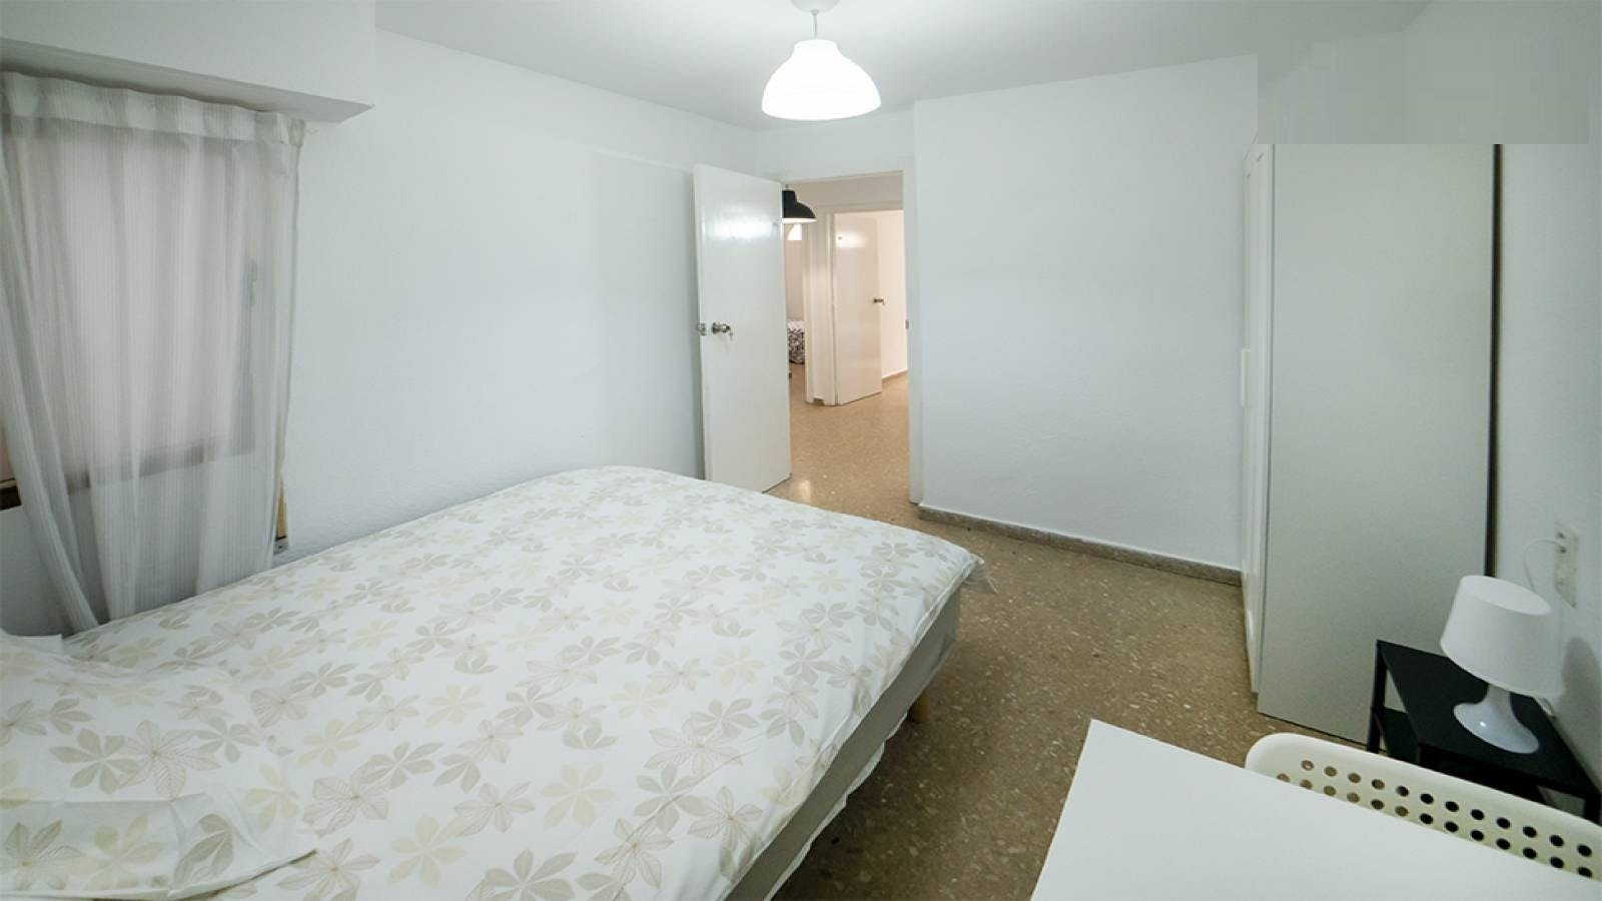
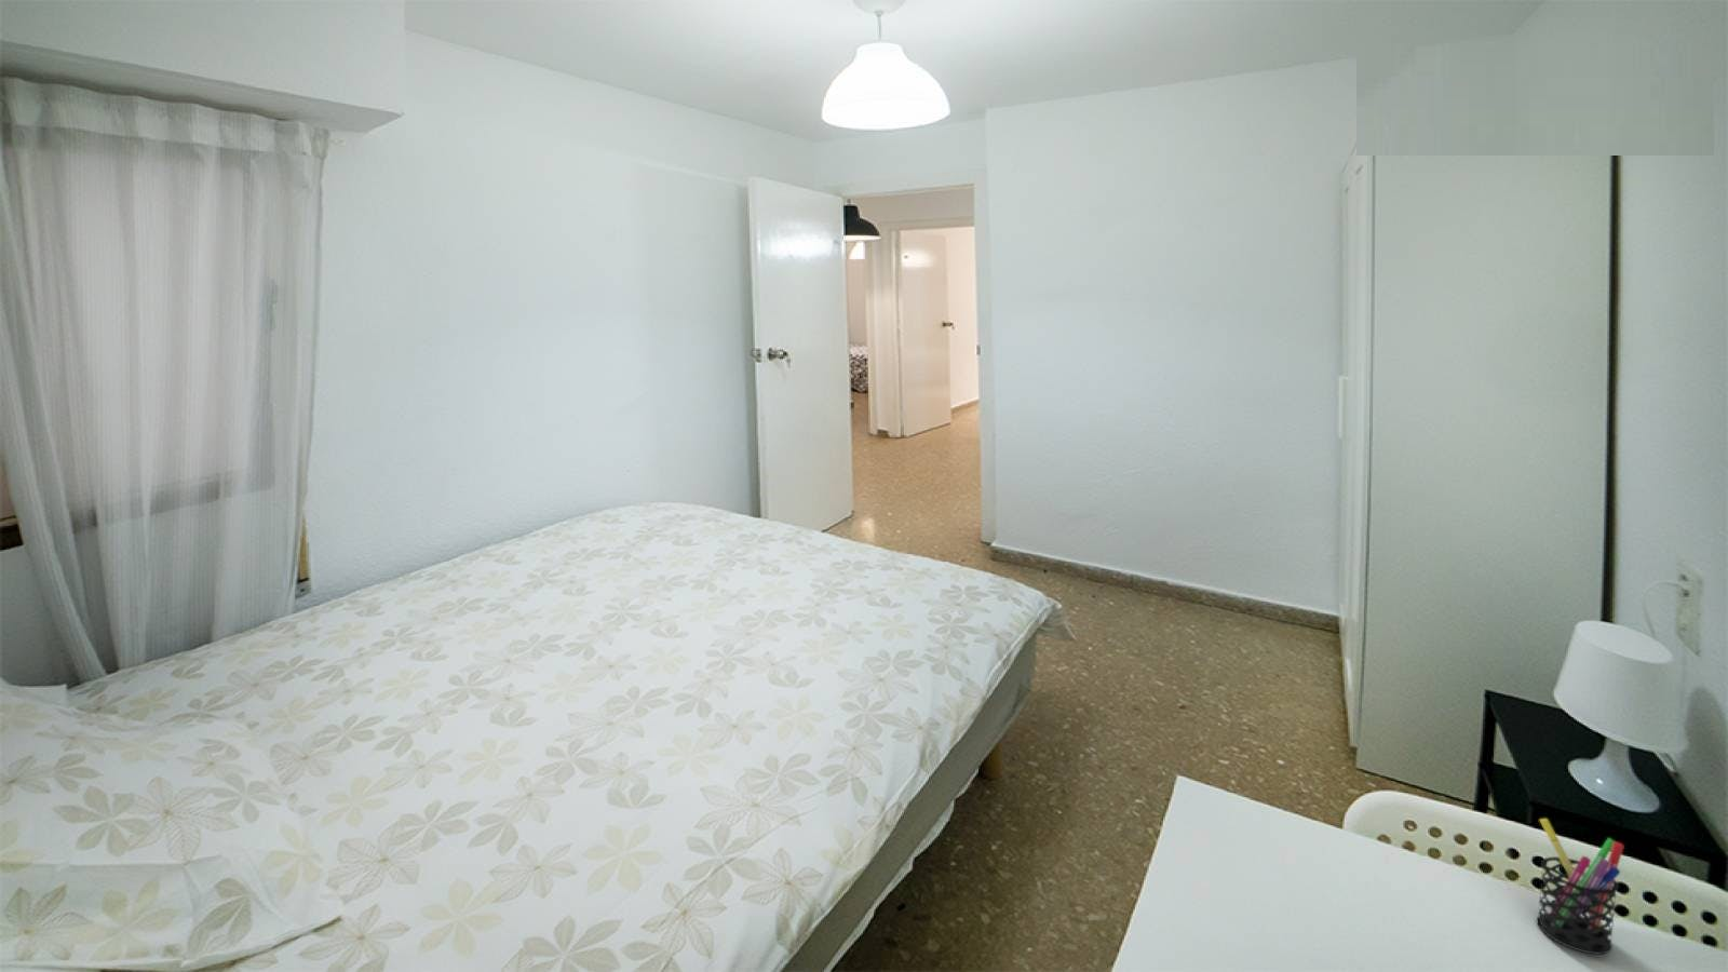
+ pen holder (1587, 882)
